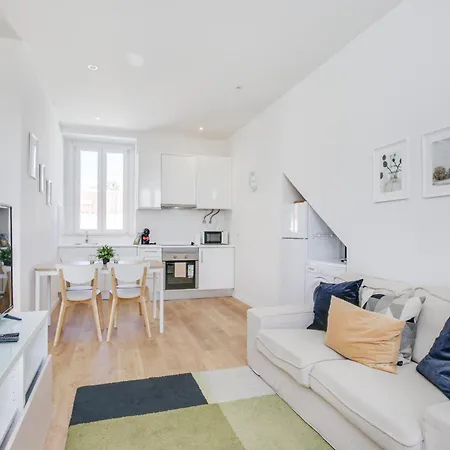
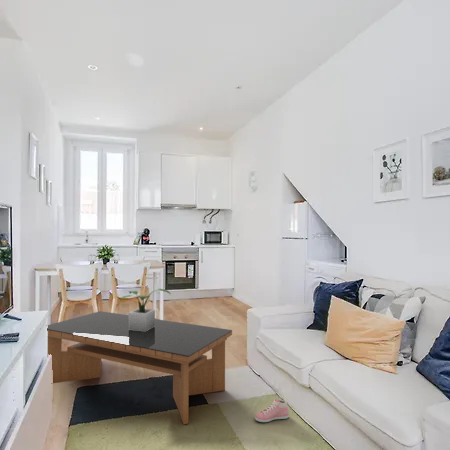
+ potted plant (144, 308)
+ coffee table (134, 357)
+ sneaker (271, 409)
